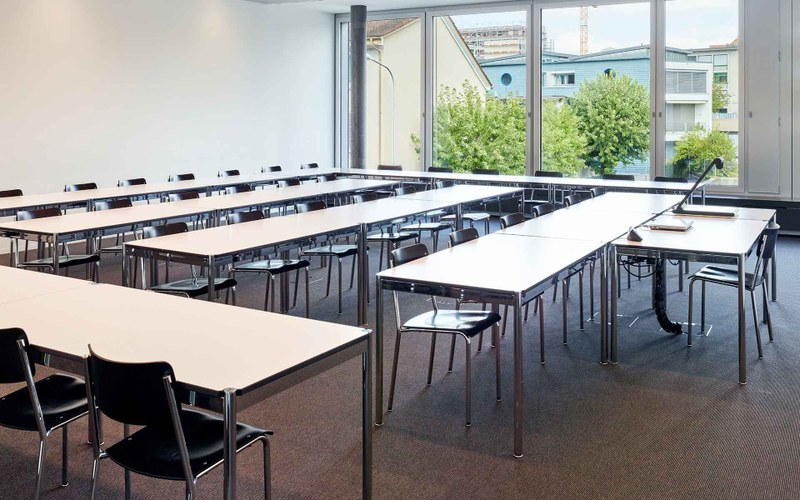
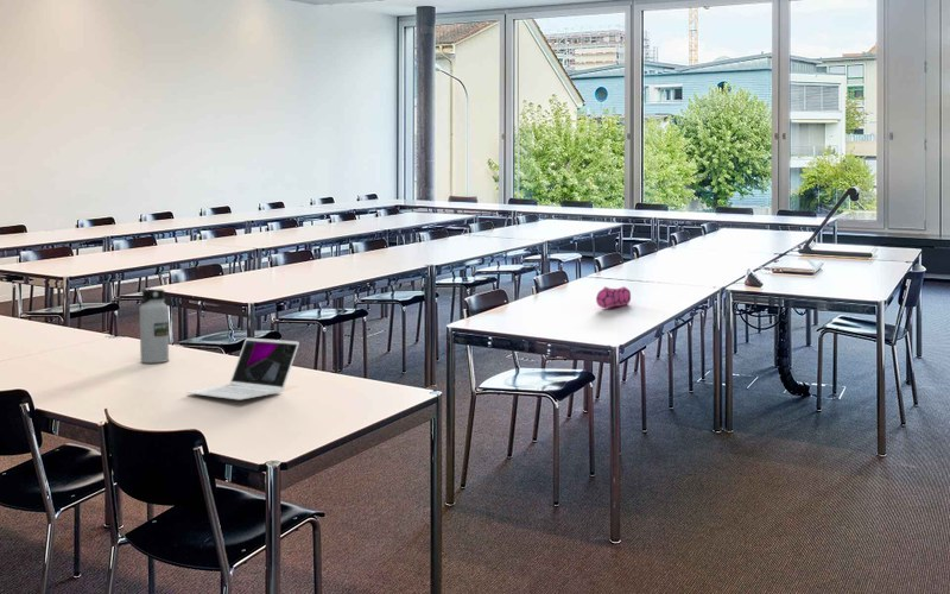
+ pencil case (614, 296)
+ laptop (243, 364)
+ water bottle (153, 324)
